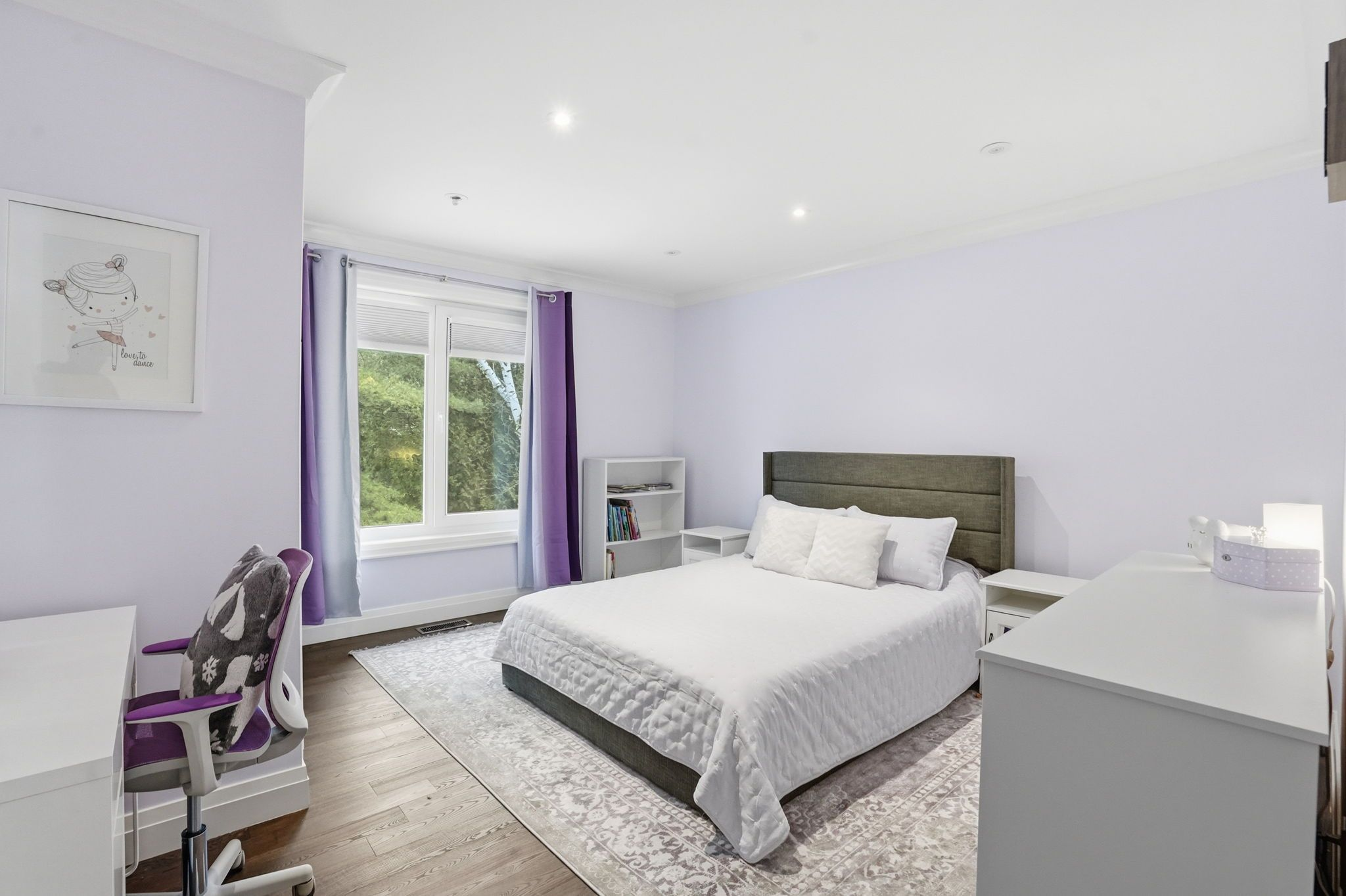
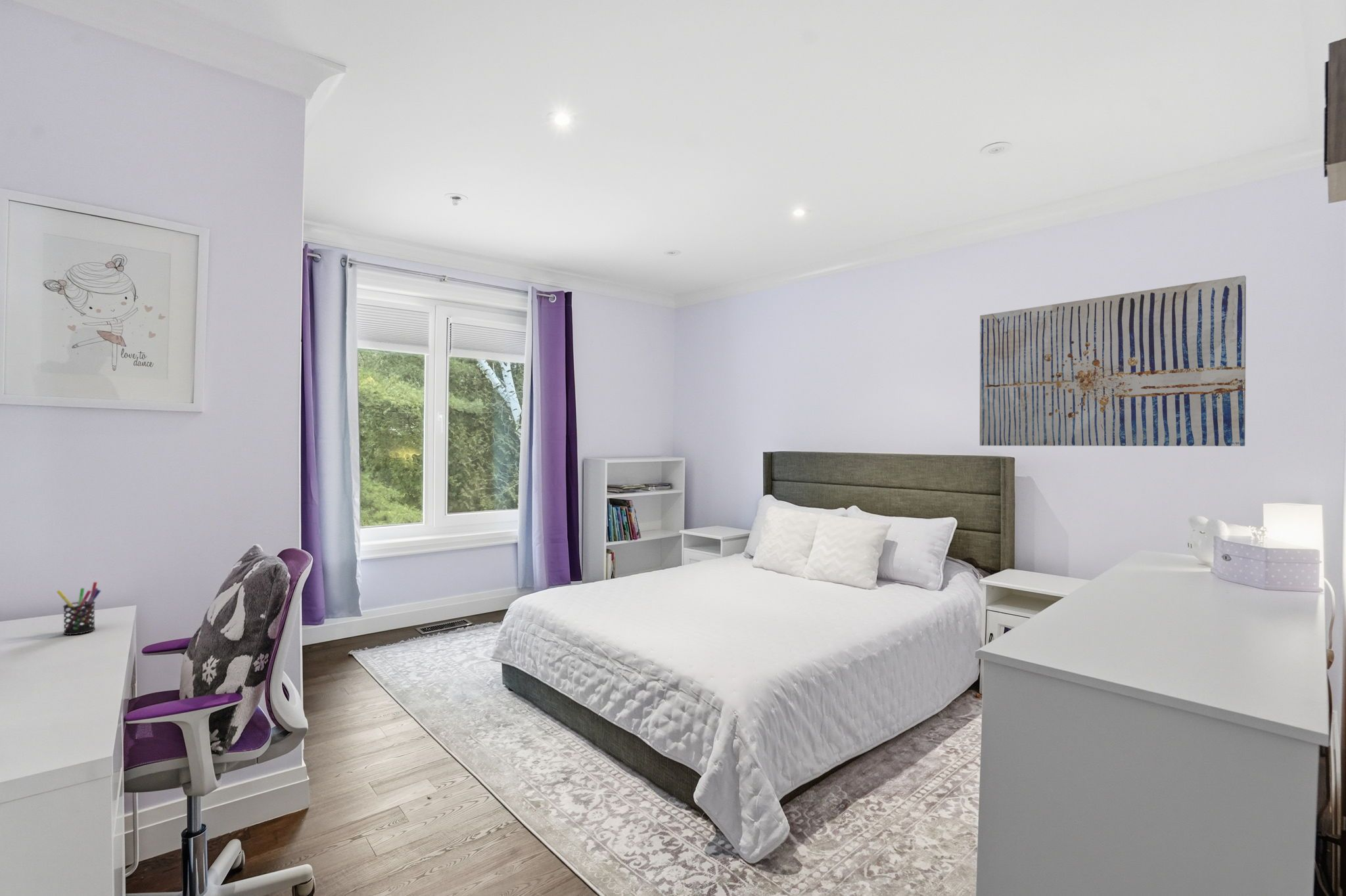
+ wall art (1095, 372)
+ pen holder (81, 606)
